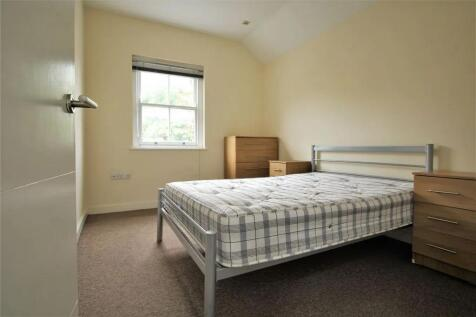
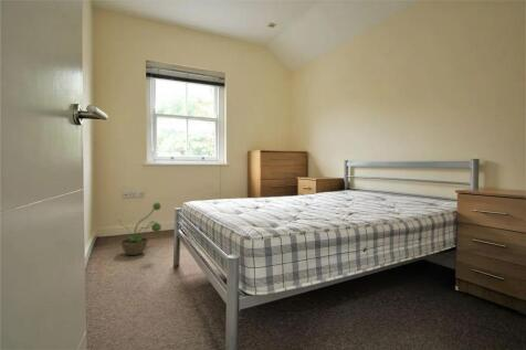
+ decorative plant (151, 226)
